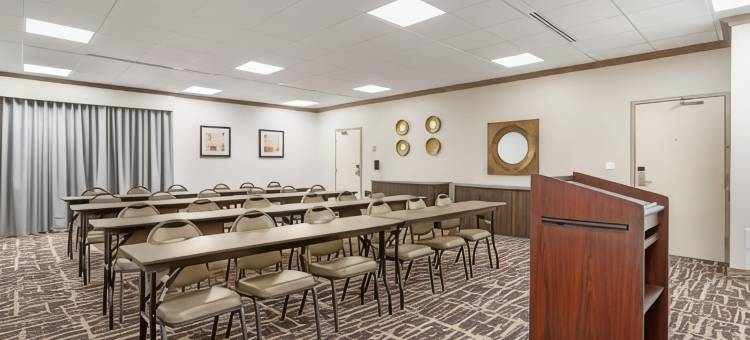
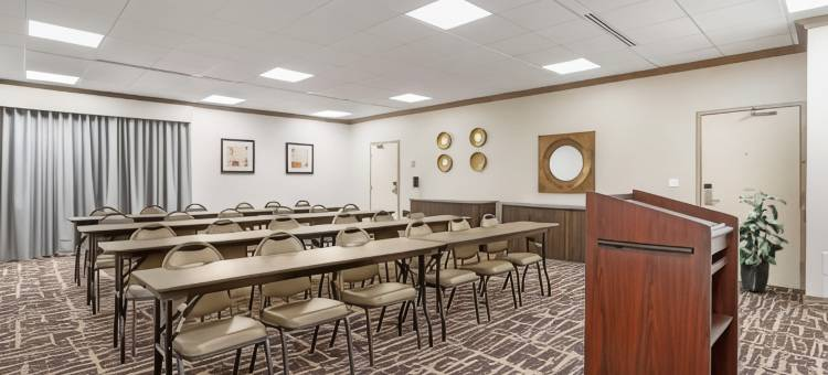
+ indoor plant (753, 239)
